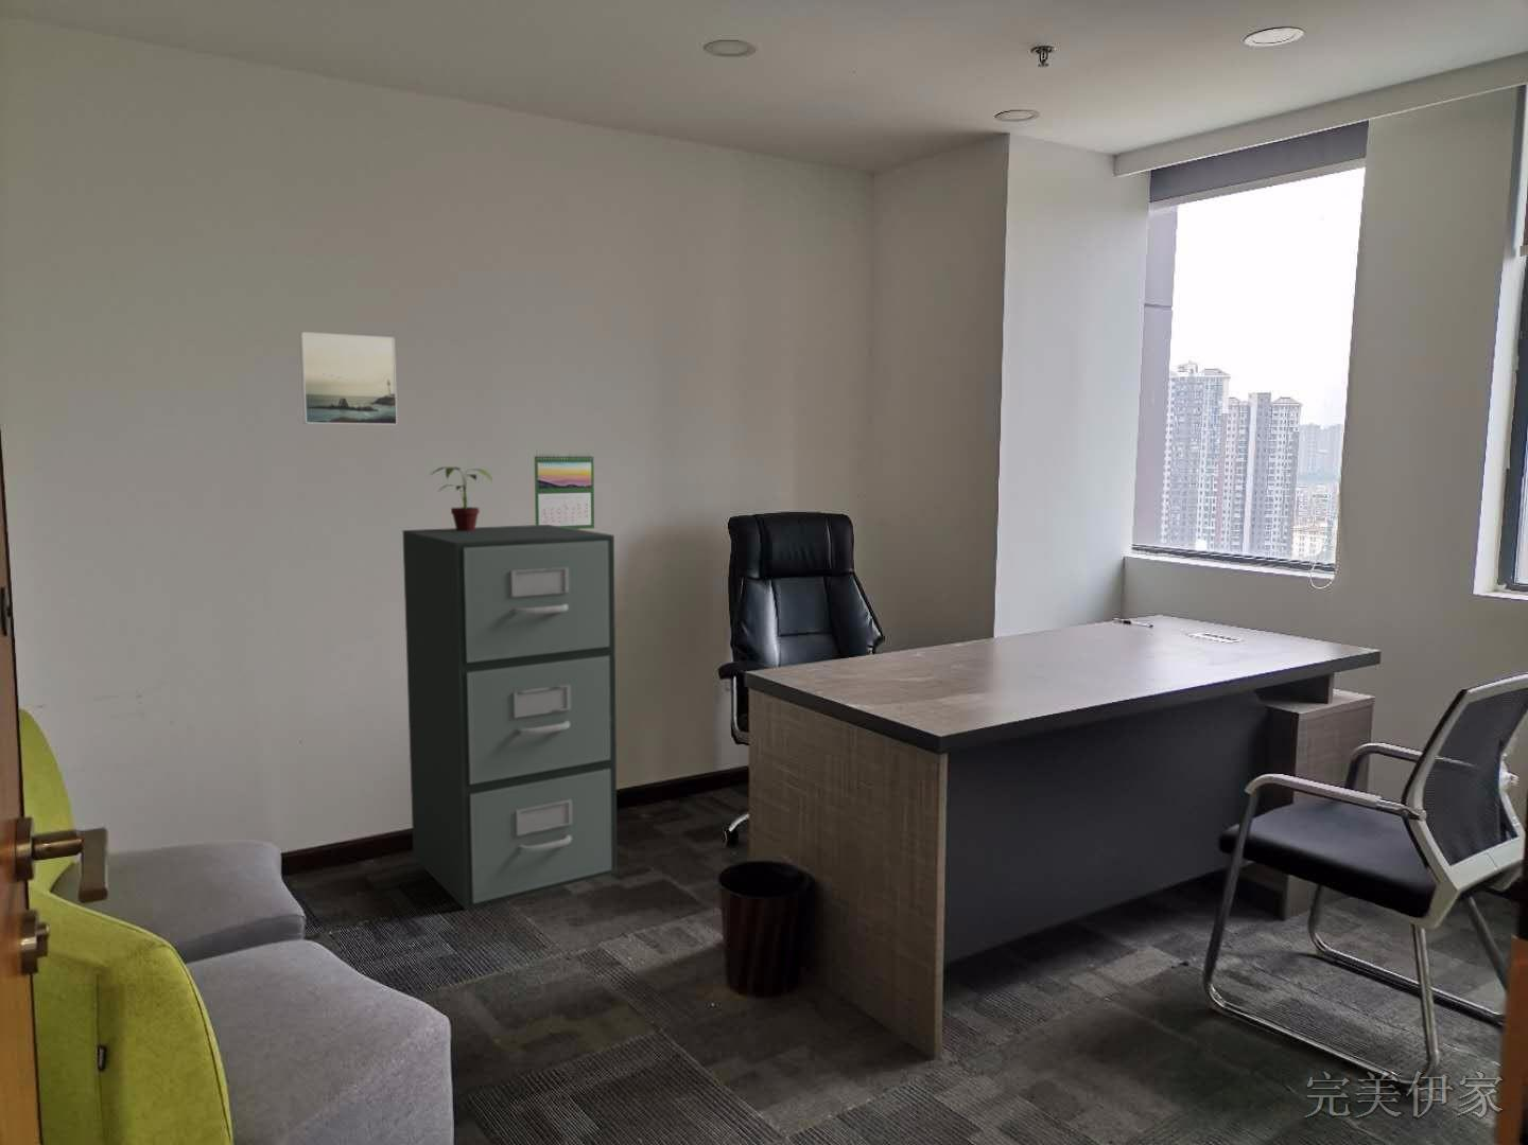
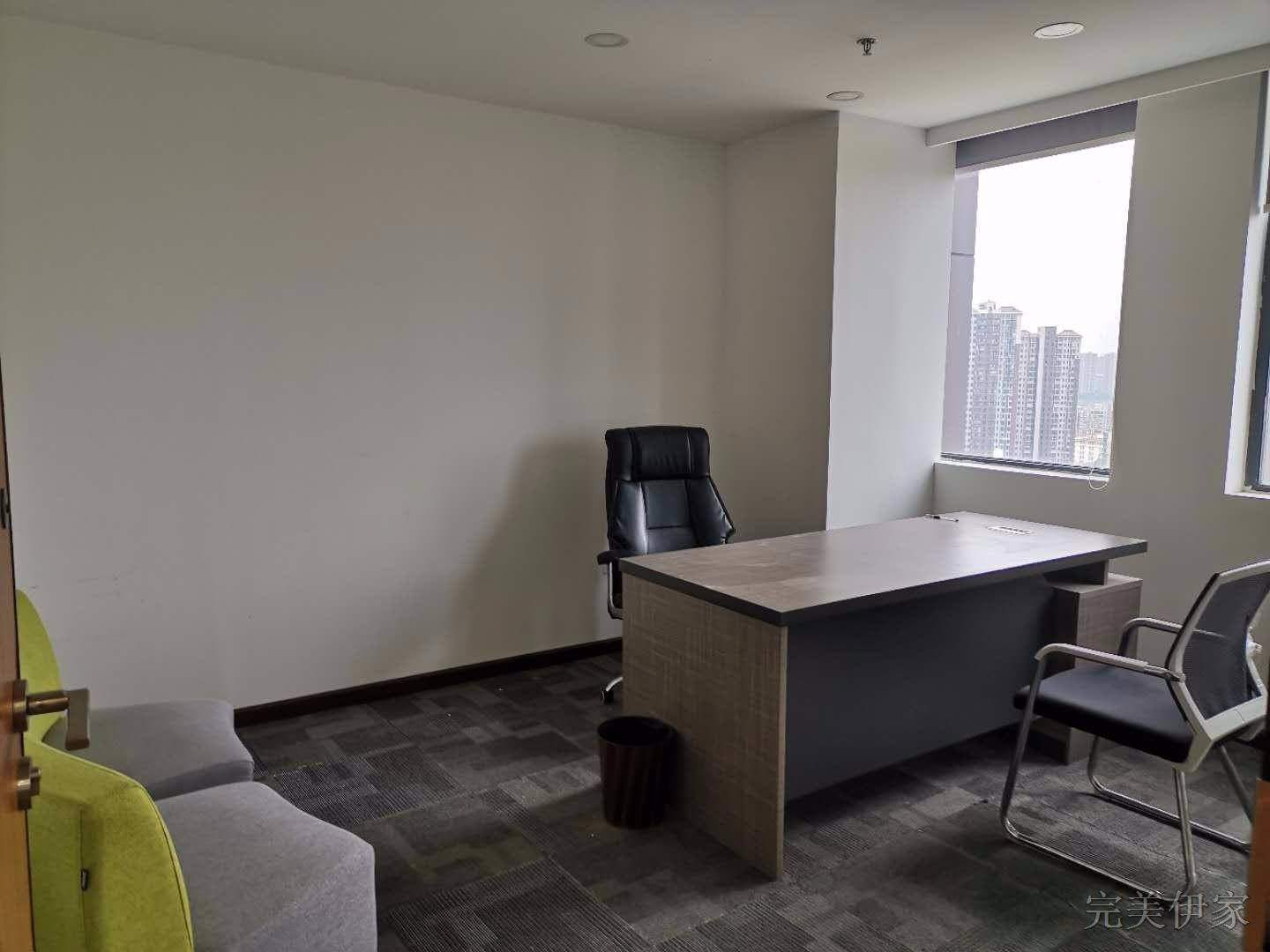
- potted plant (462, 497)
- filing cabinet (513, 702)
- calendar (564, 491)
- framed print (349, 380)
